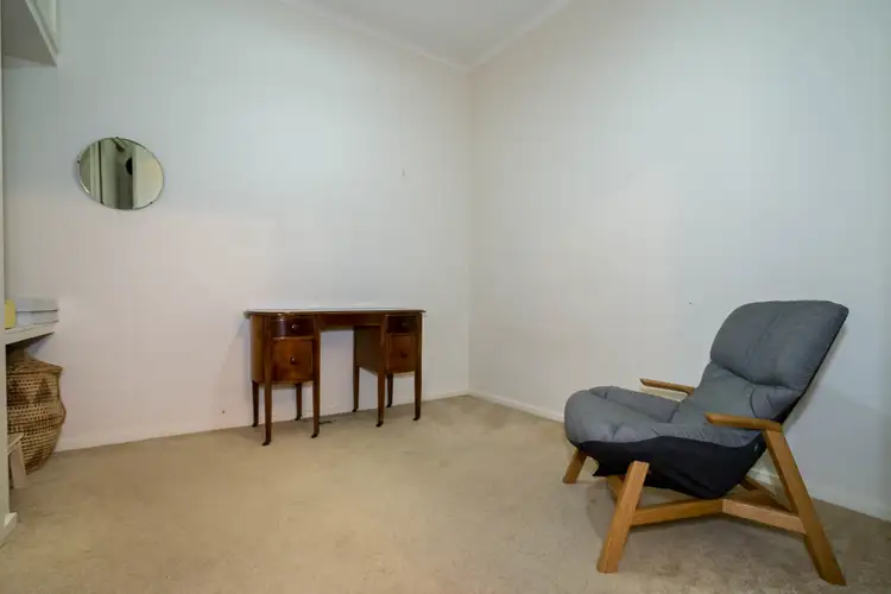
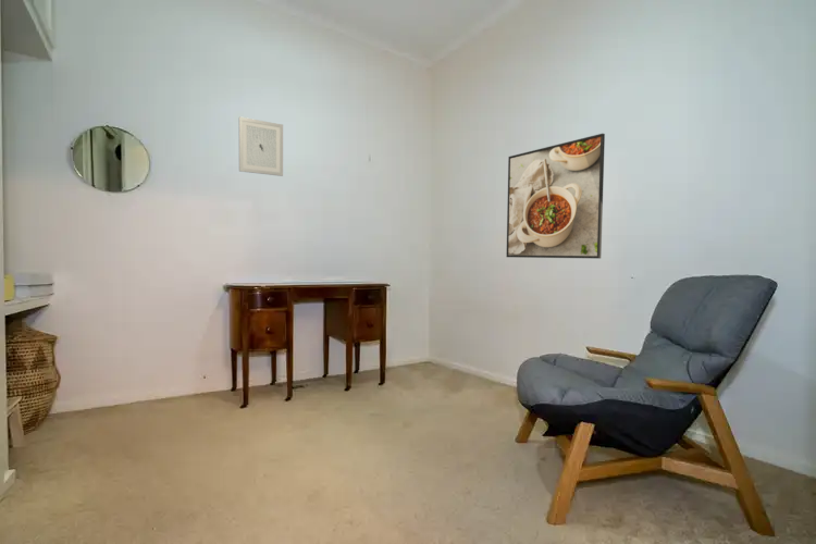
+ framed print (549, 201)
+ wall art (261, 147)
